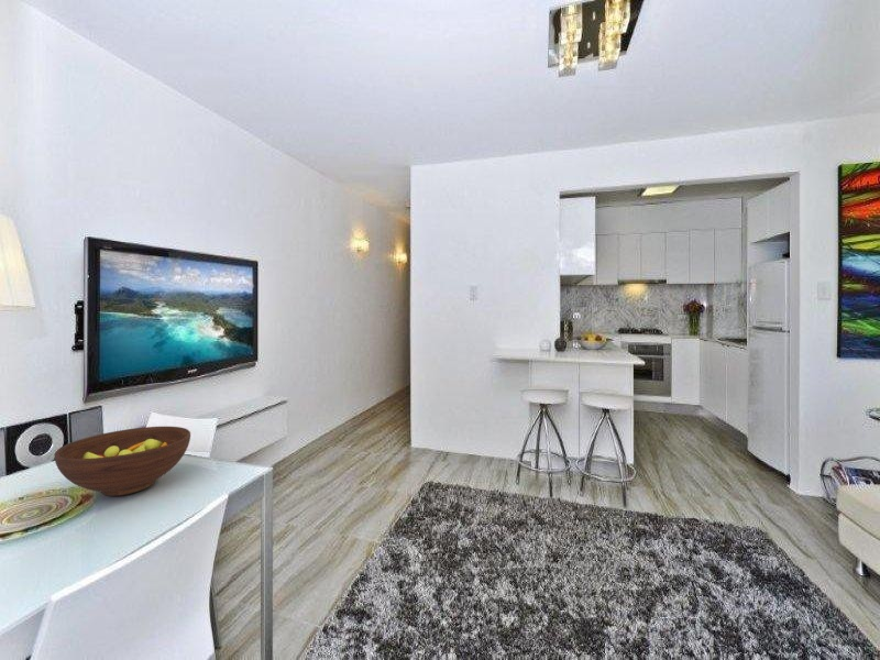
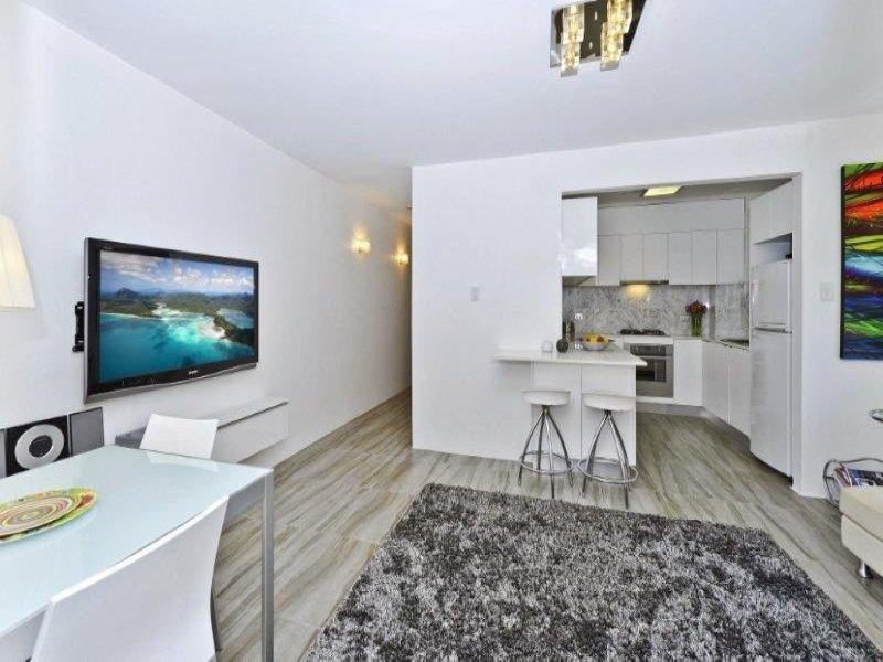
- fruit bowl (129, 464)
